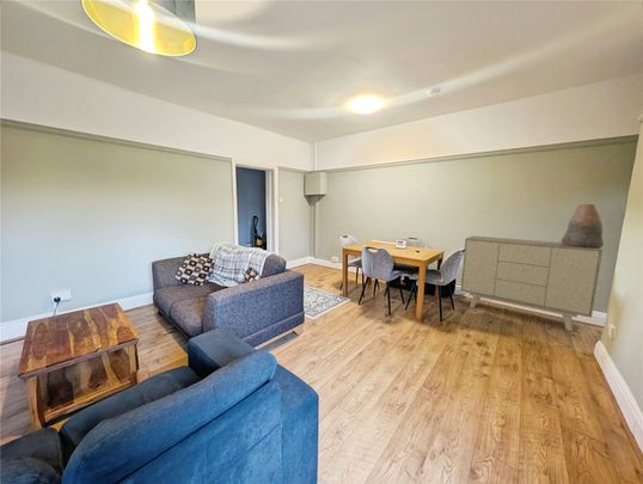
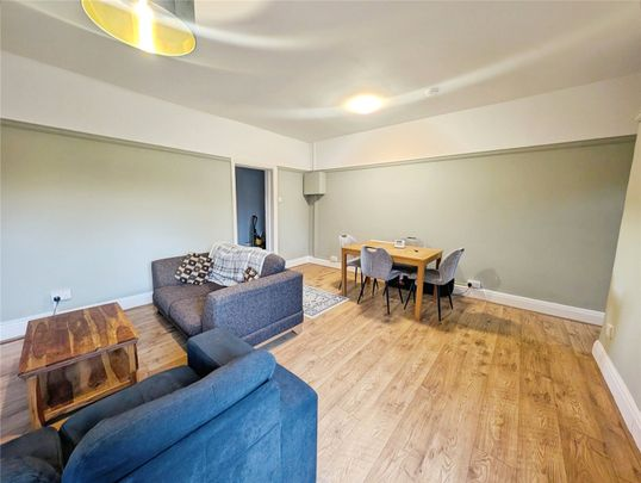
- sideboard (521, 277)
- decorative urn (583, 225)
